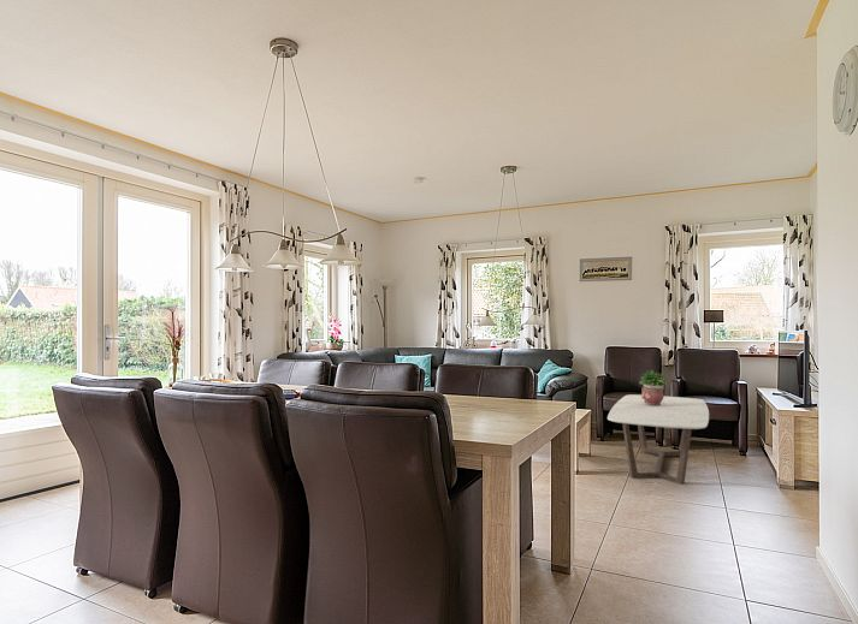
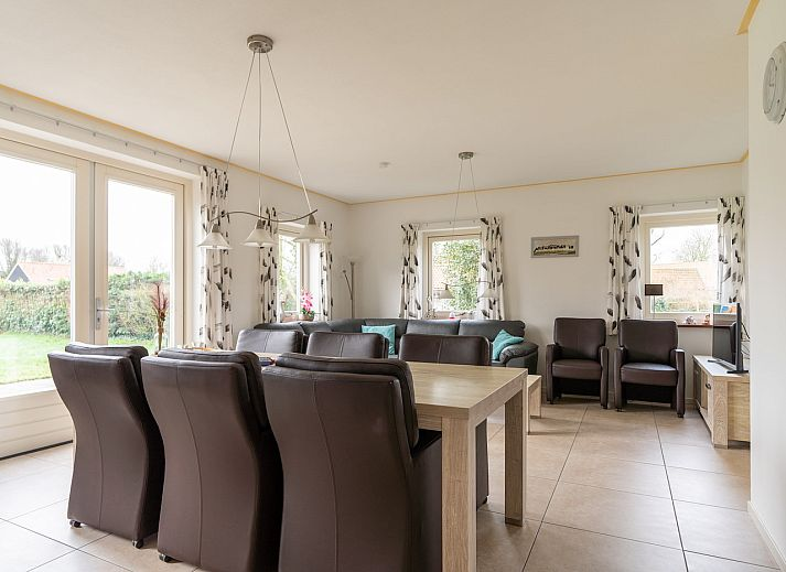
- coffee table (659, 426)
- potted plant (653, 386)
